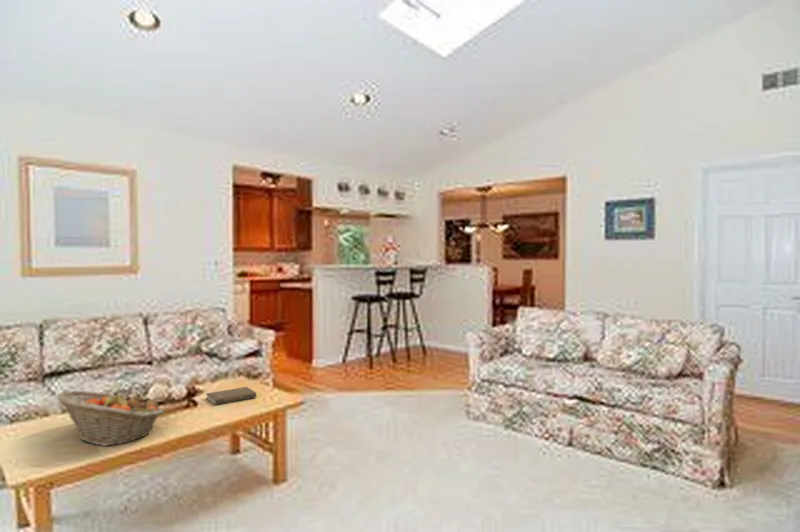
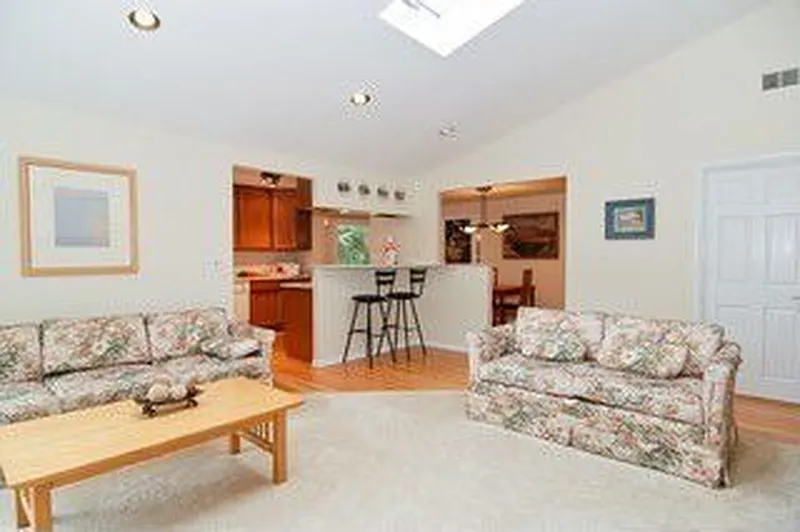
- book (231, 395)
- fruit basket (111, 411)
